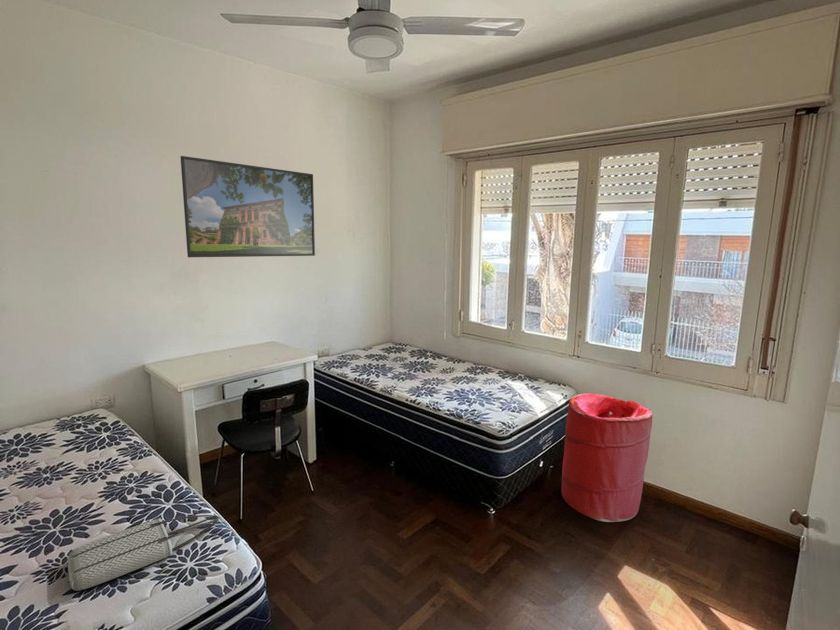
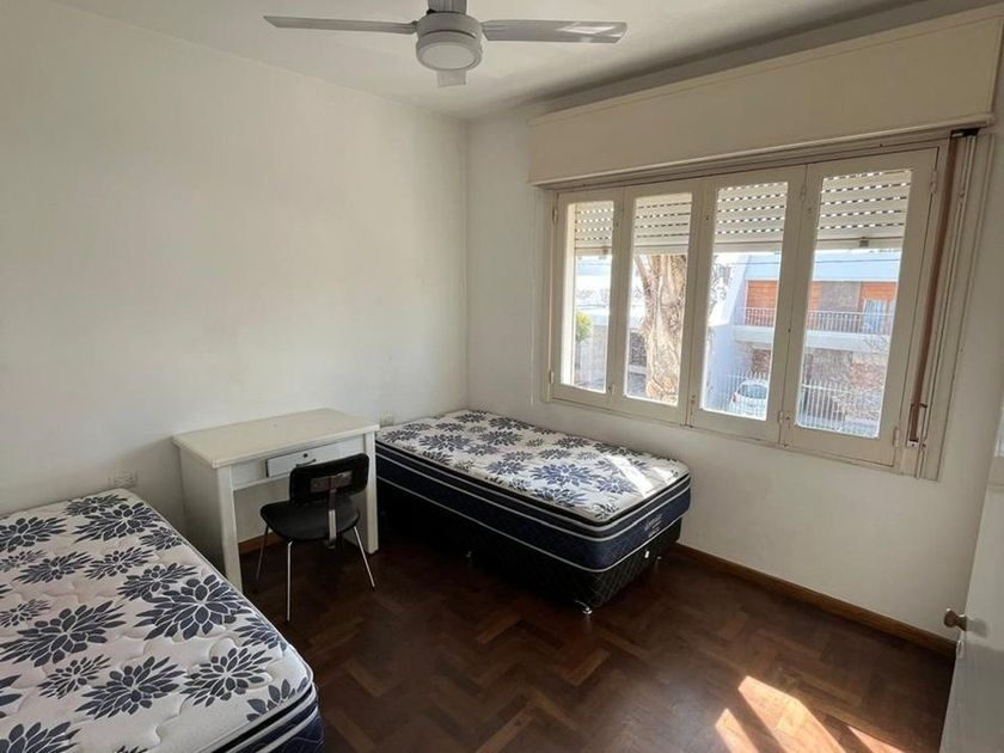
- tote bag (150, 541)
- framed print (255, 212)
- laundry hamper (604, 451)
